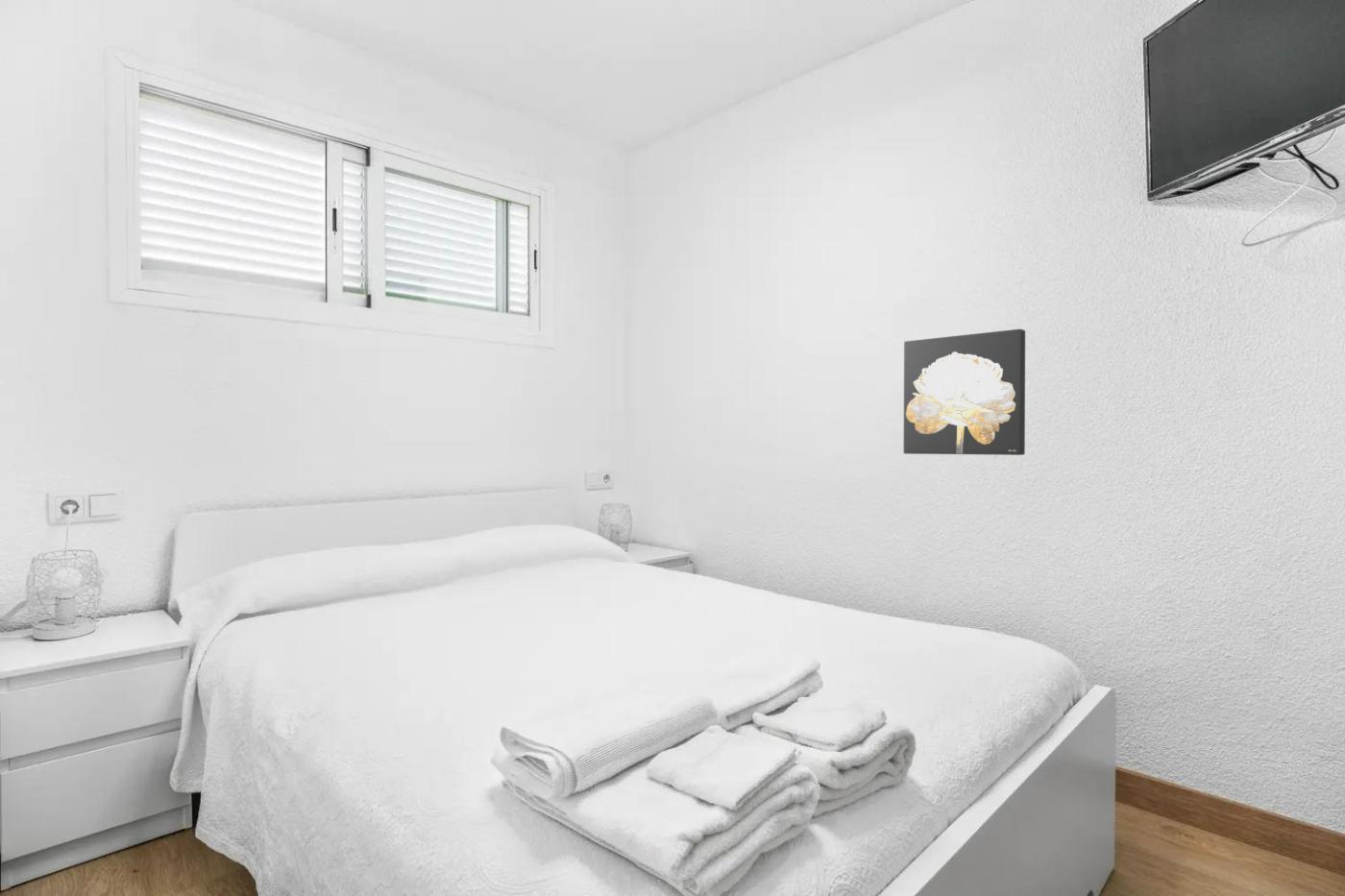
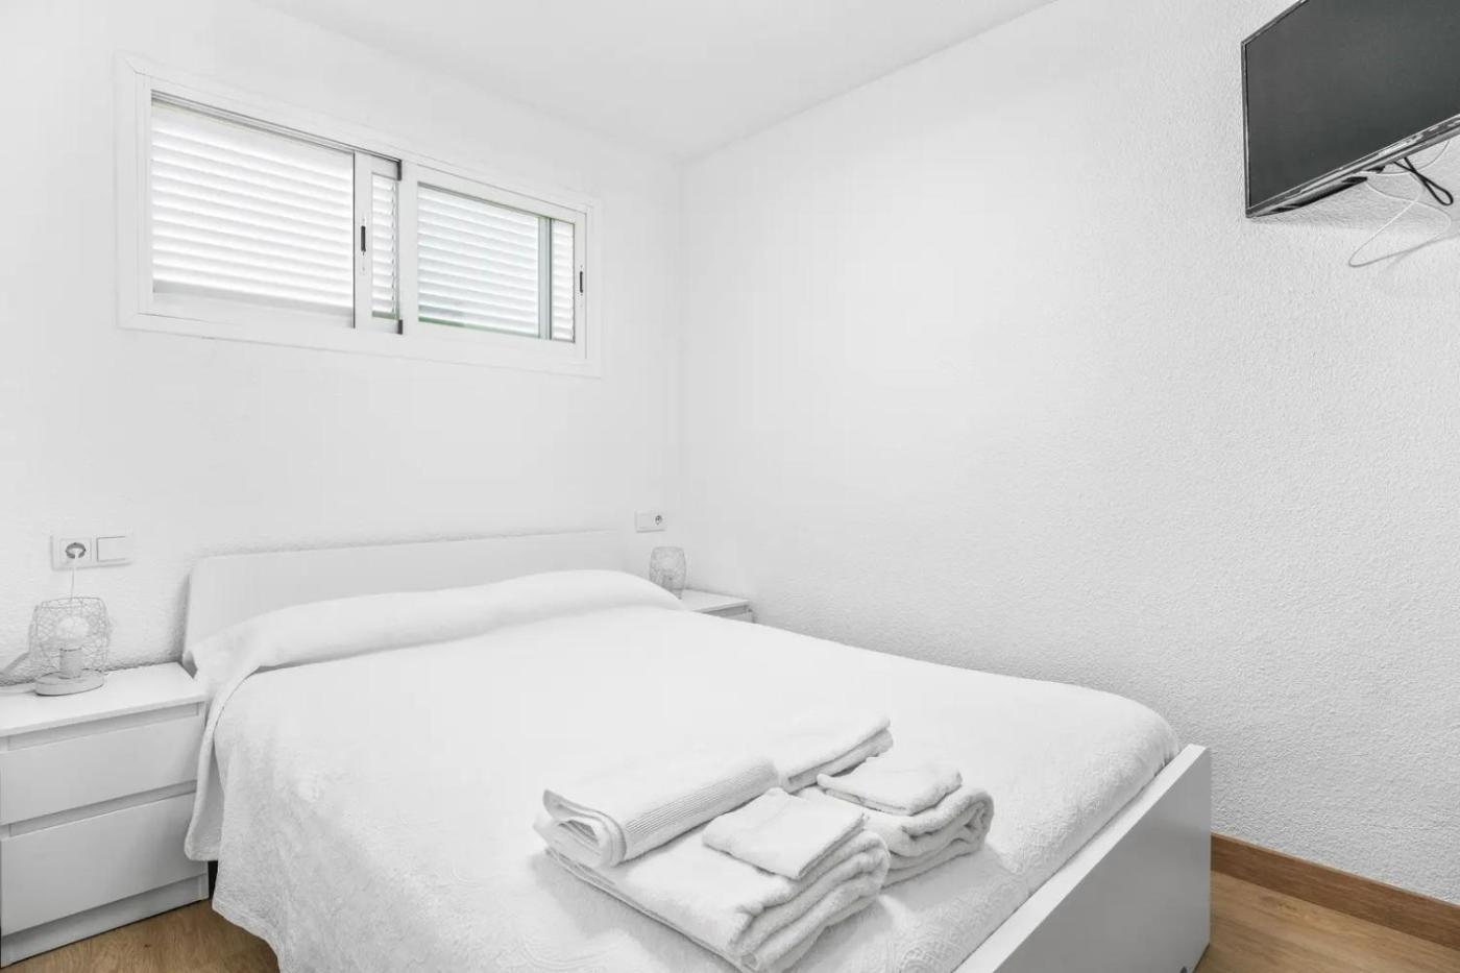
- wall art (961, 395)
